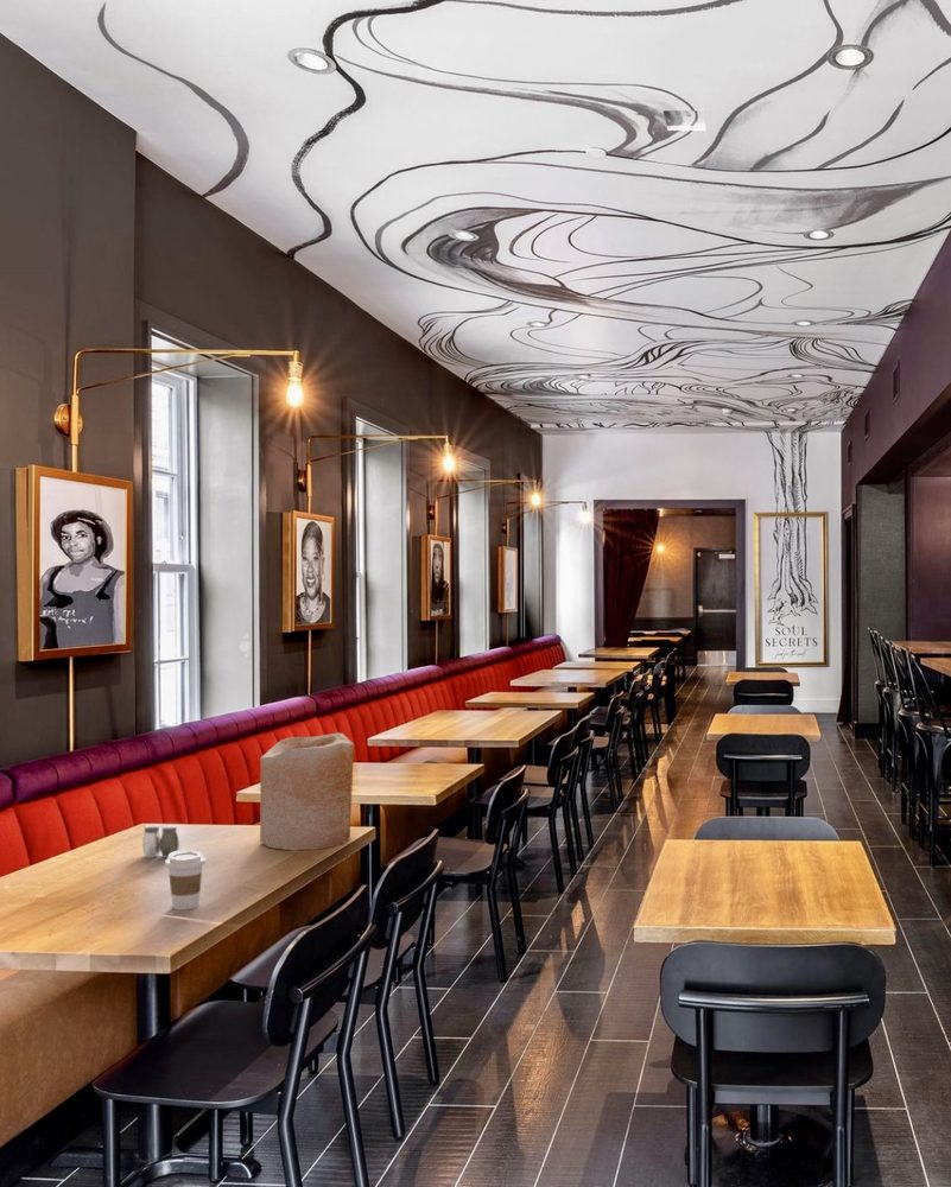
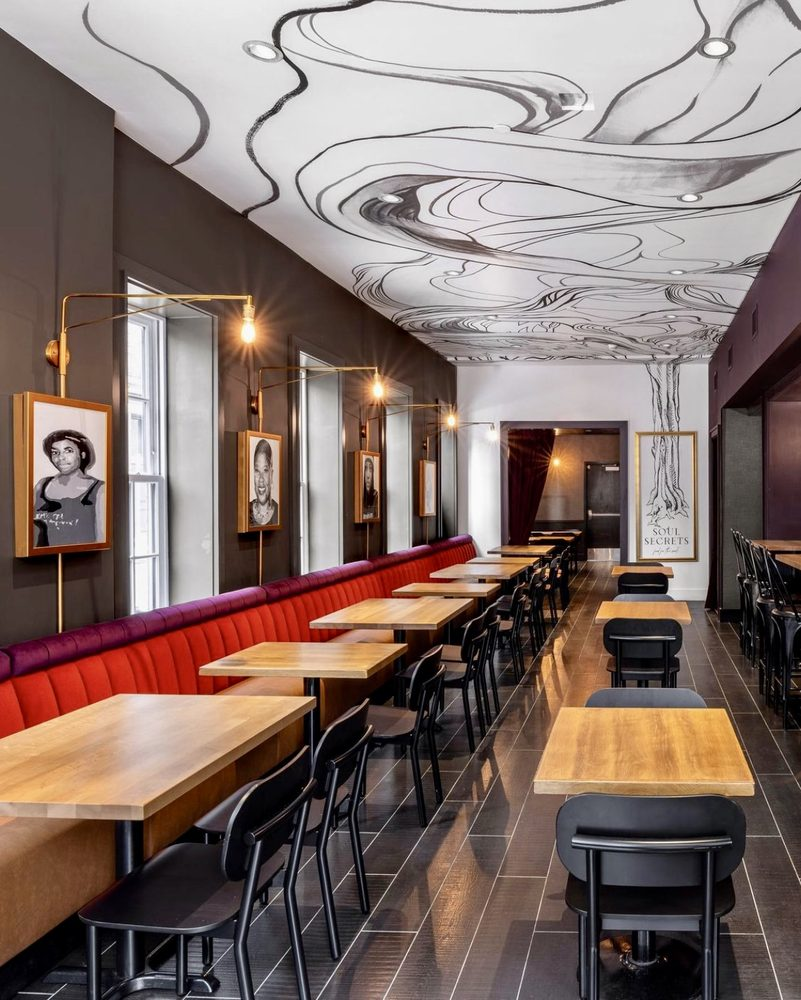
- vase (306, 788)
- salt and pepper shaker (160, 840)
- coffee cup (185, 880)
